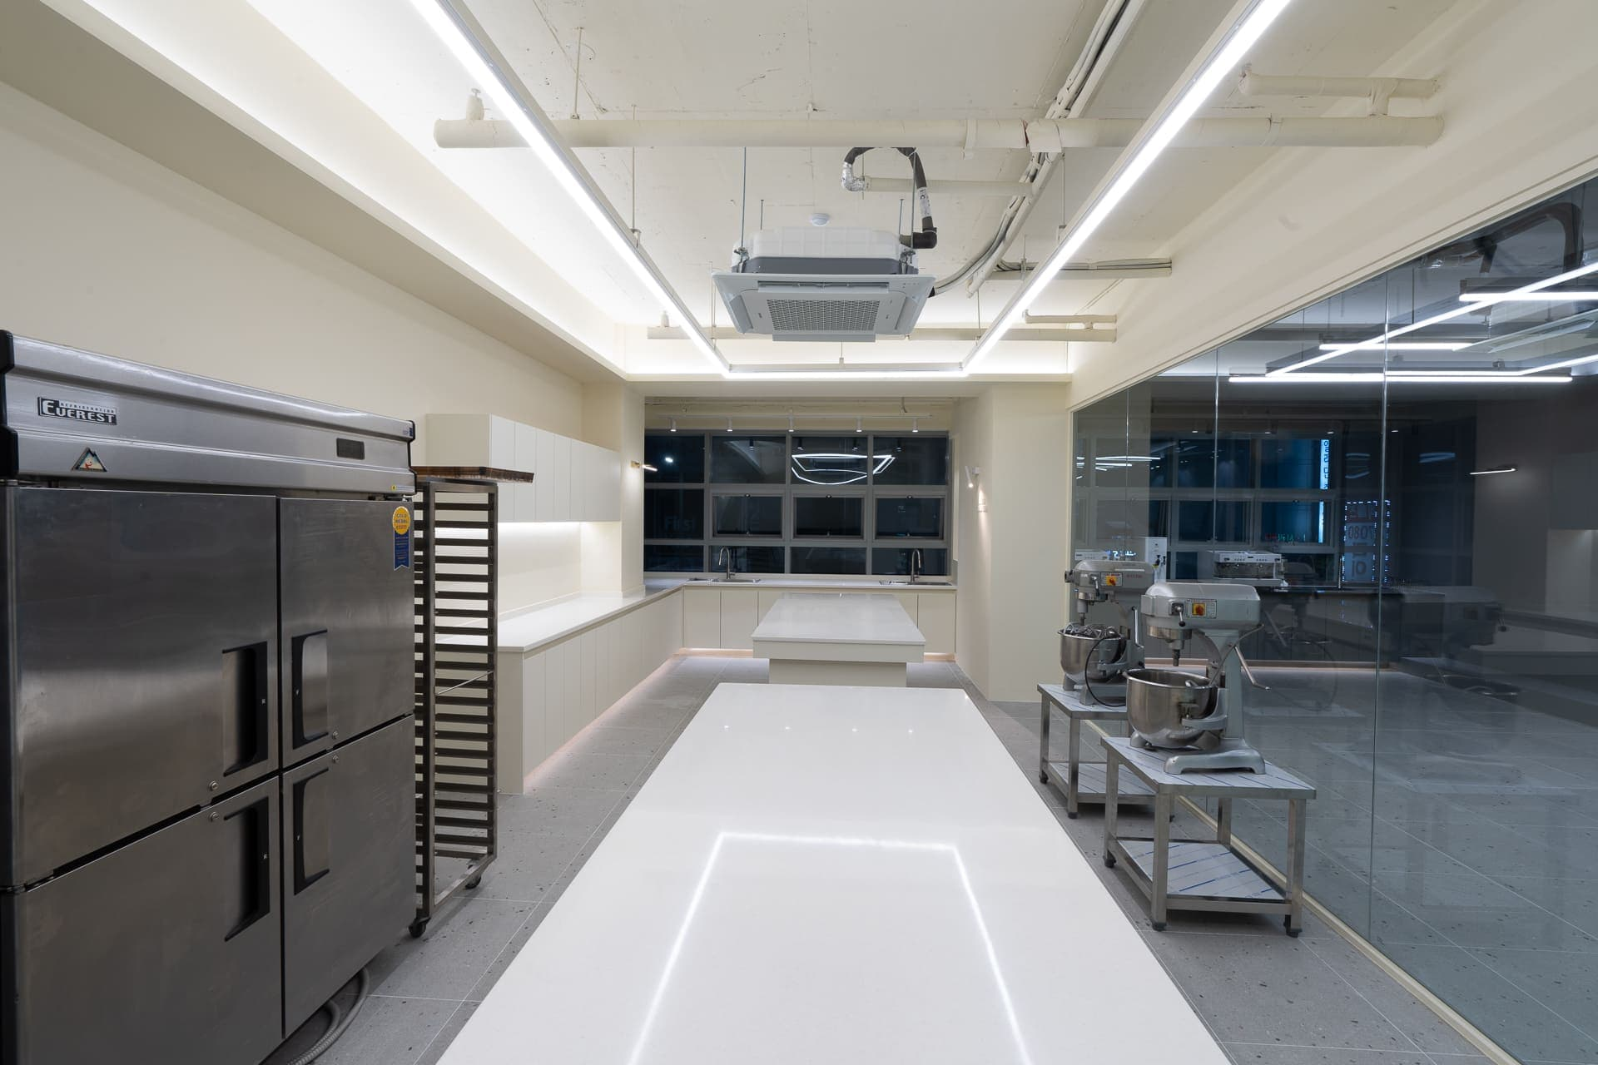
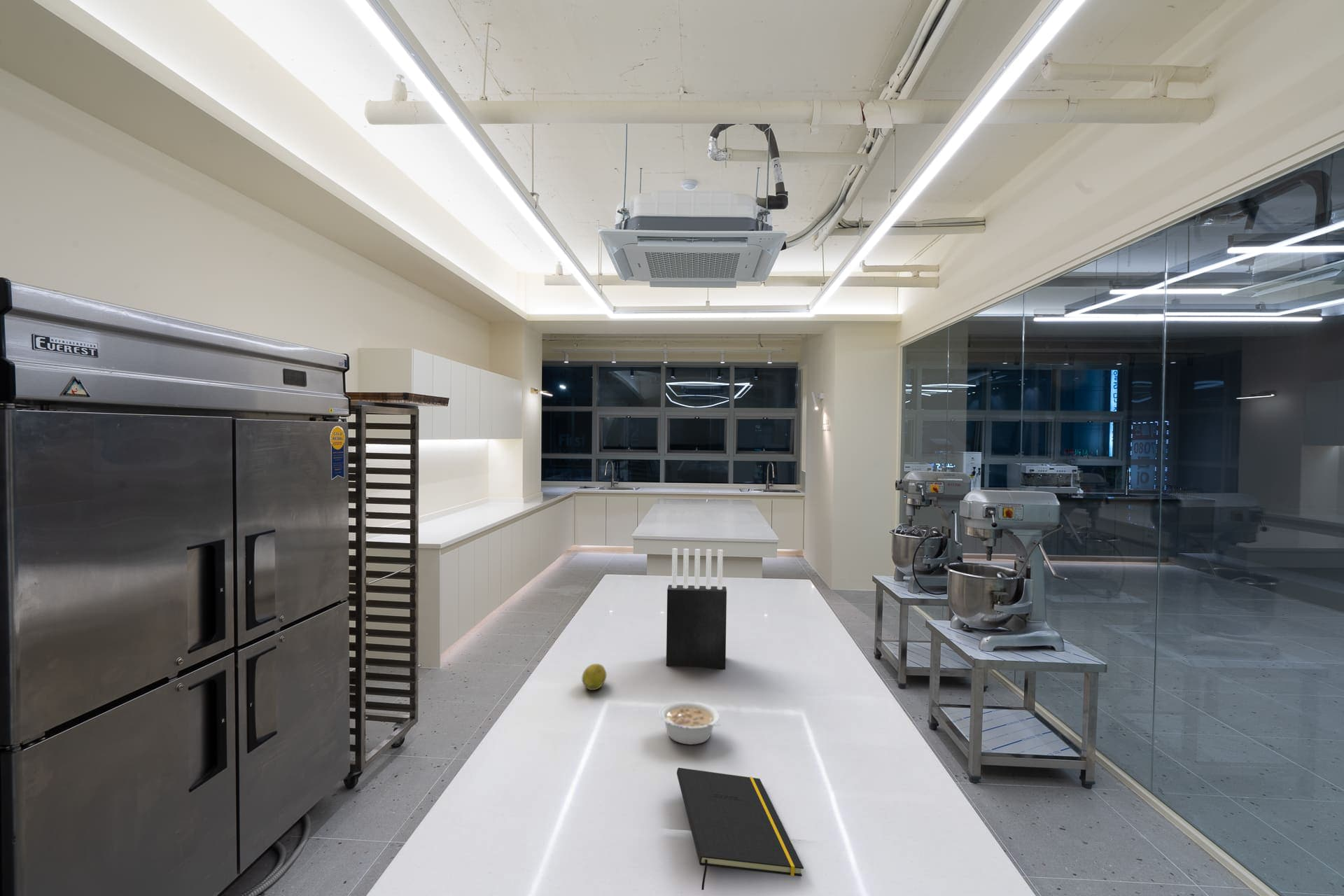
+ fruit (594, 677)
+ notepad (733, 816)
+ knife block (696, 603)
+ legume (691, 722)
